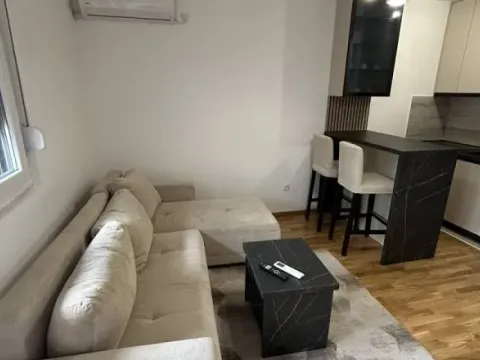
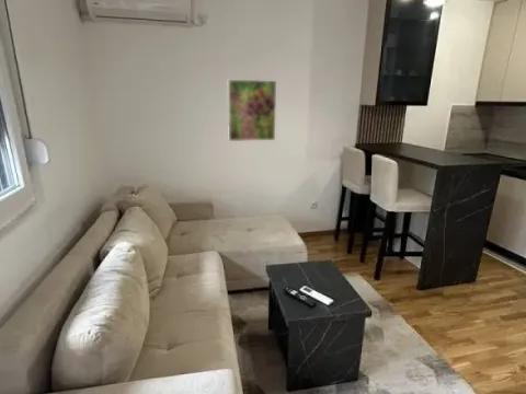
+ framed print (252, 111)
